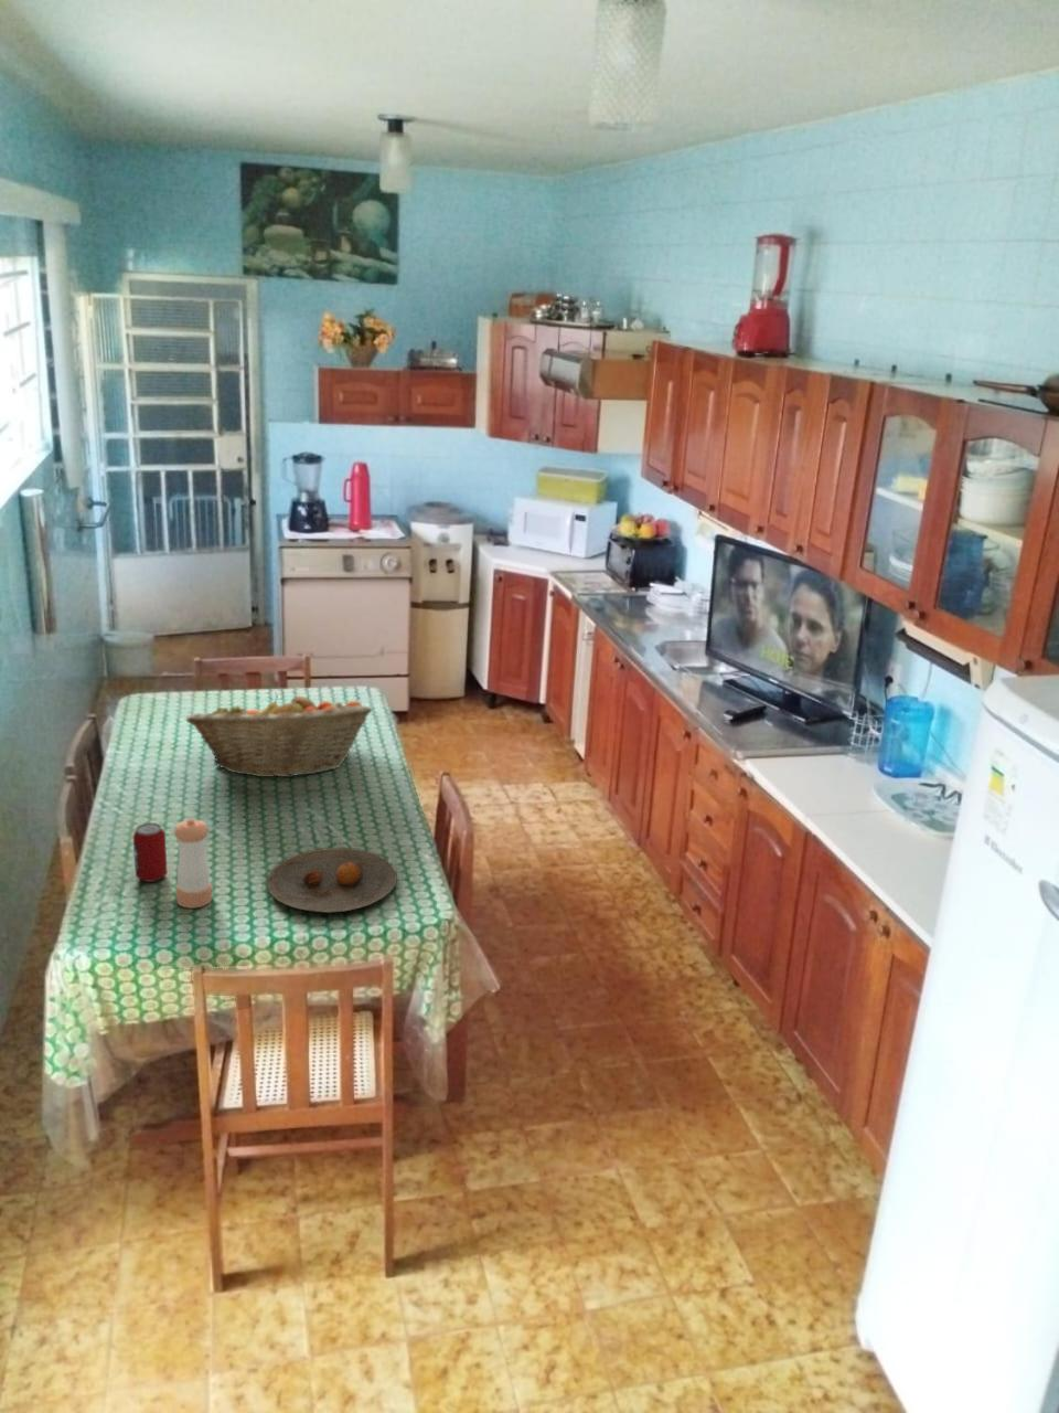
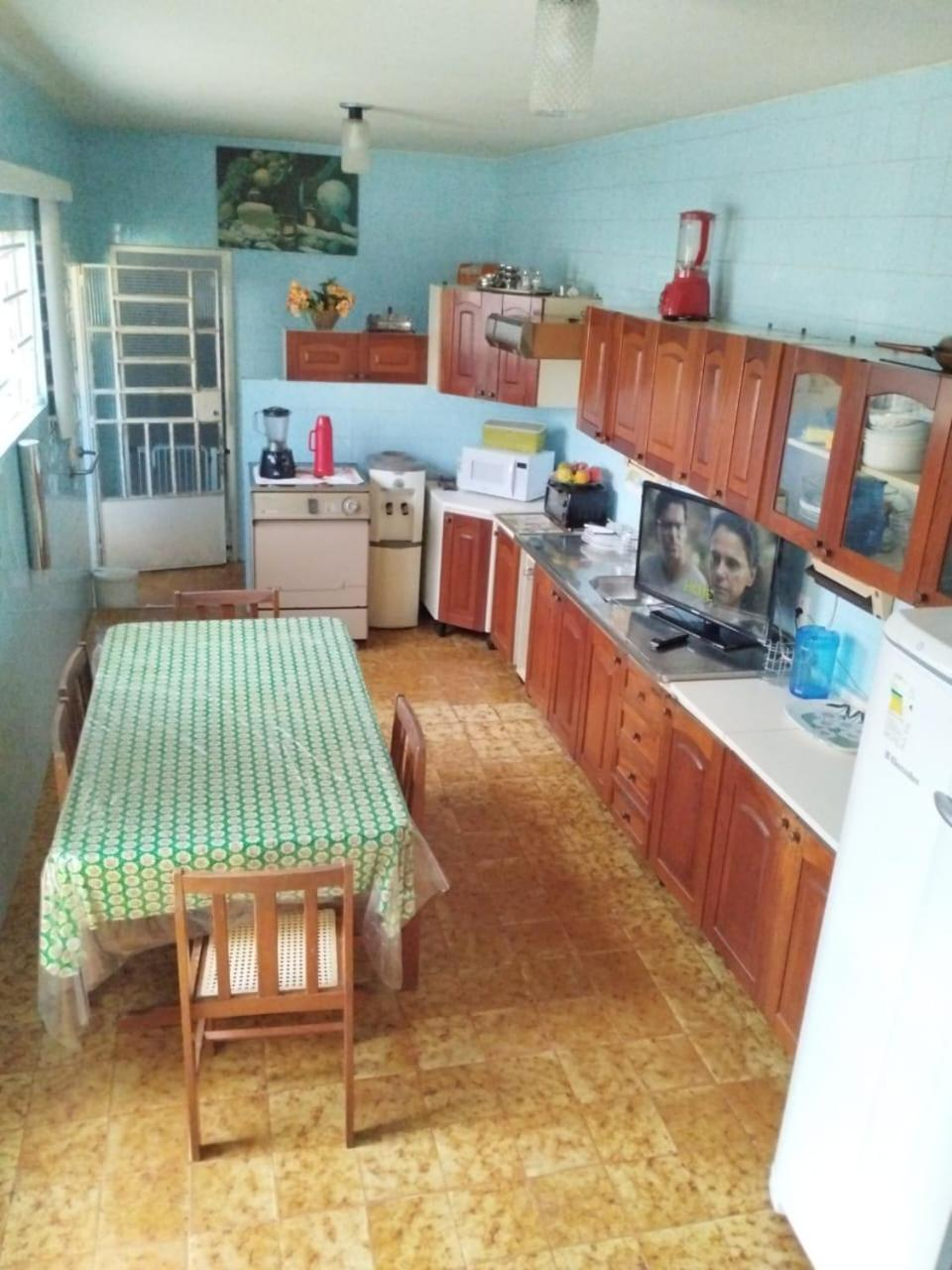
- beverage can (150, 852)
- pepper shaker (192, 860)
- plate (331, 872)
- fruit basket (280, 727)
